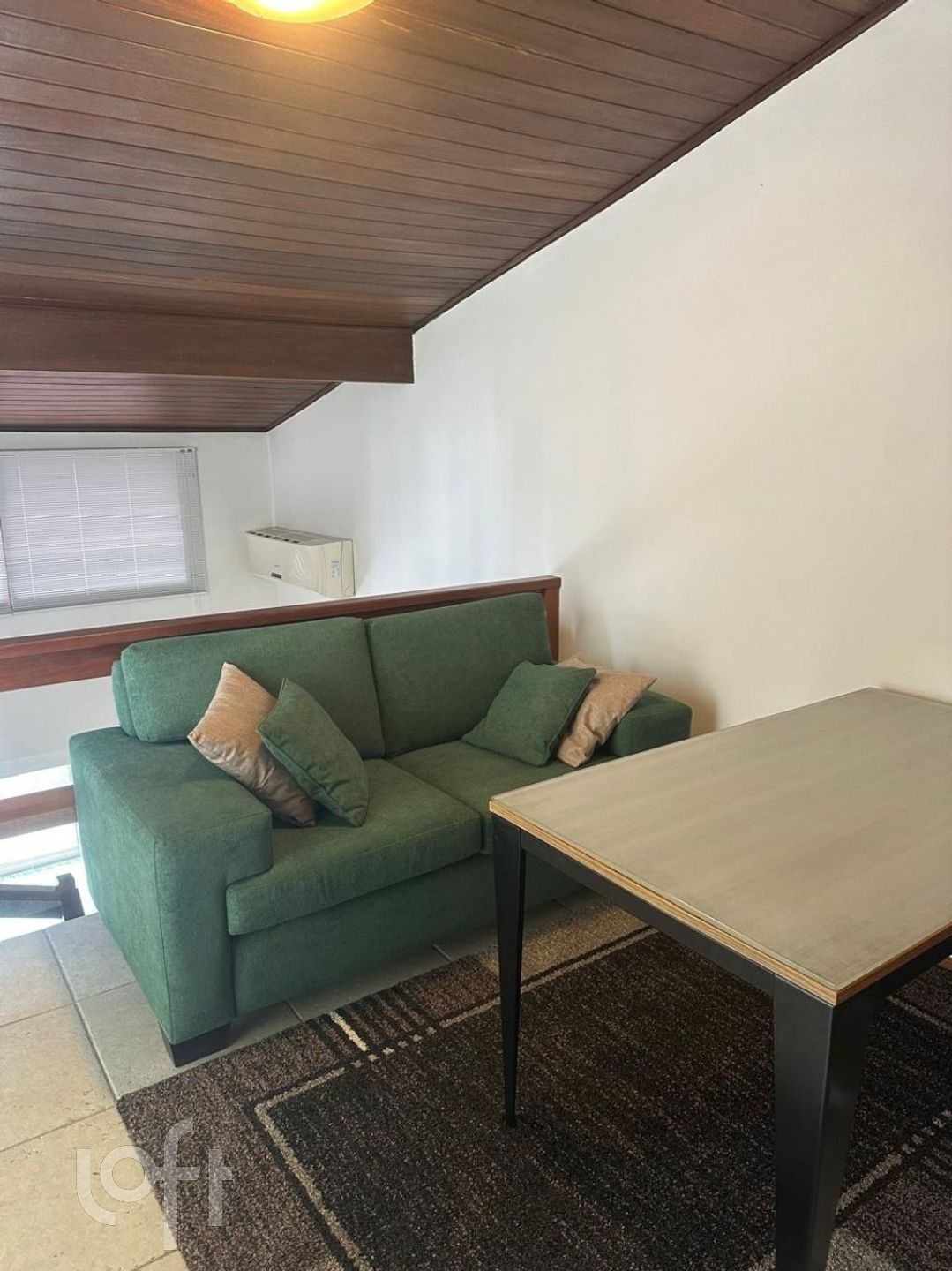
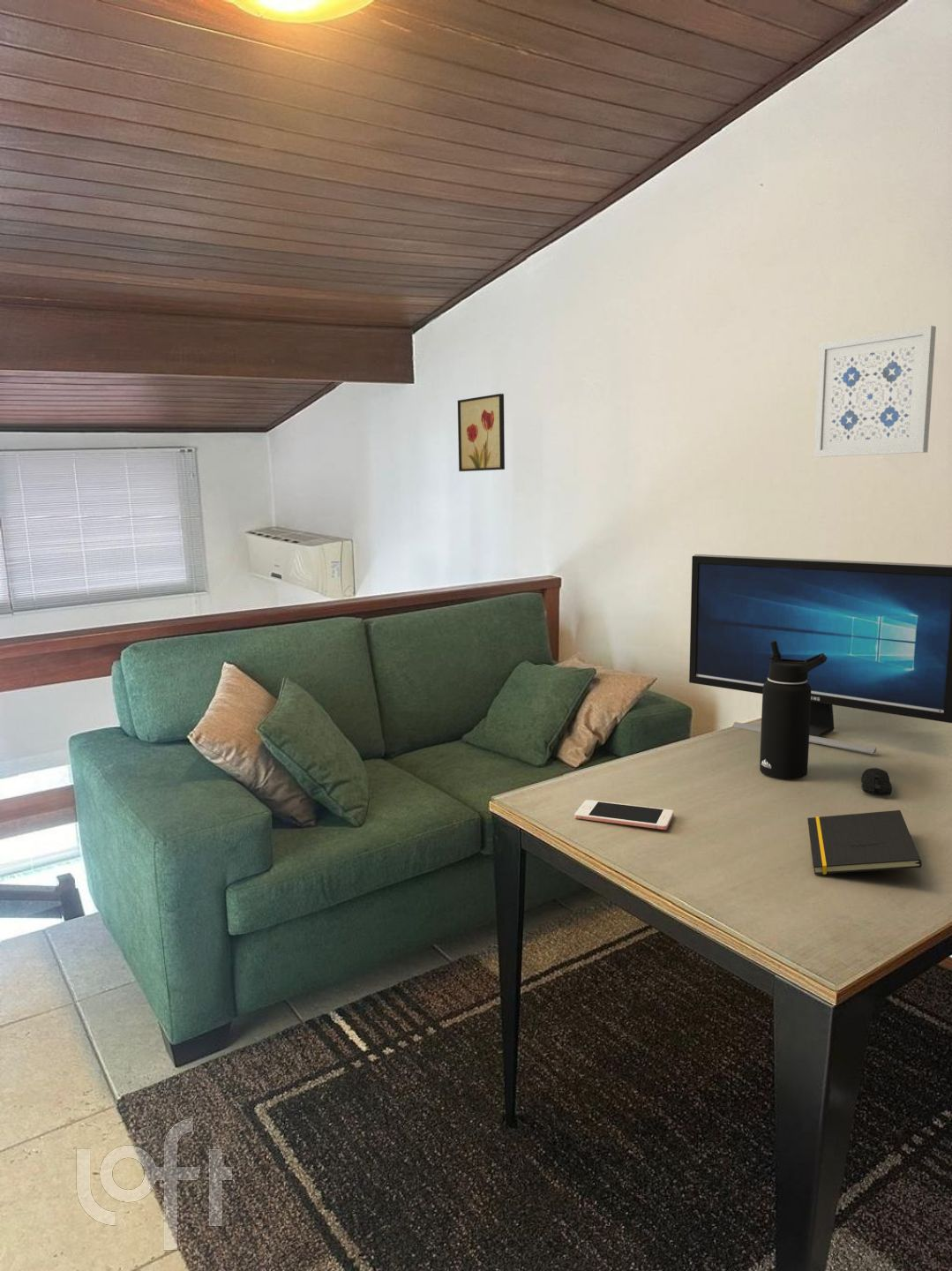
+ notepad (859, 840)
+ wall art (871, 395)
+ water bottle (792, 708)
+ wall art (482, 433)
+ cell phone (624, 814)
+ computer mouse (876, 779)
+ computer monitor (814, 648)
